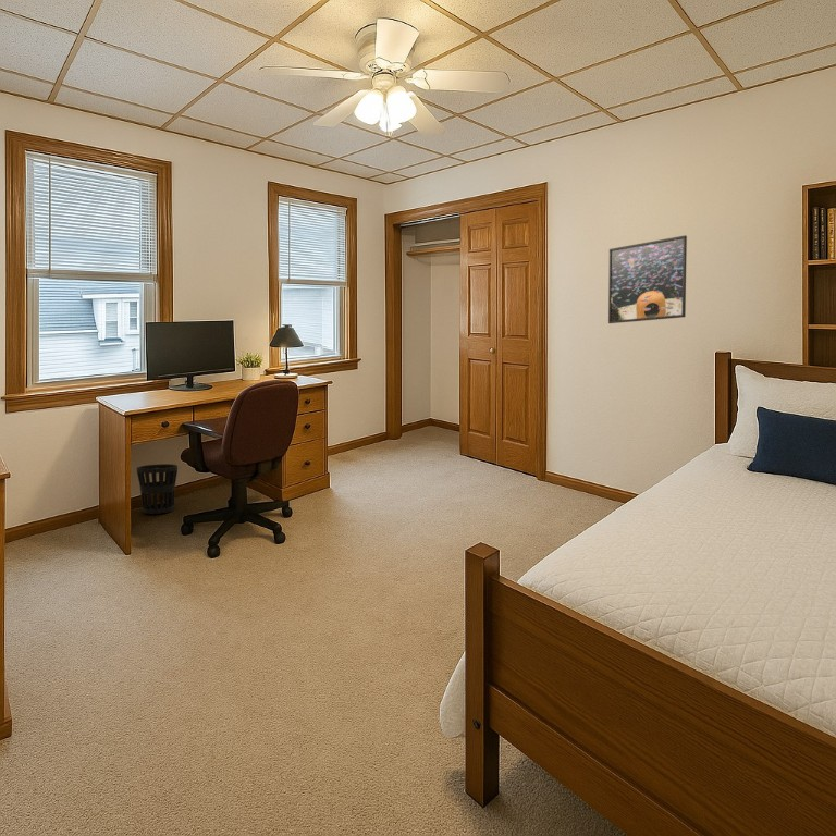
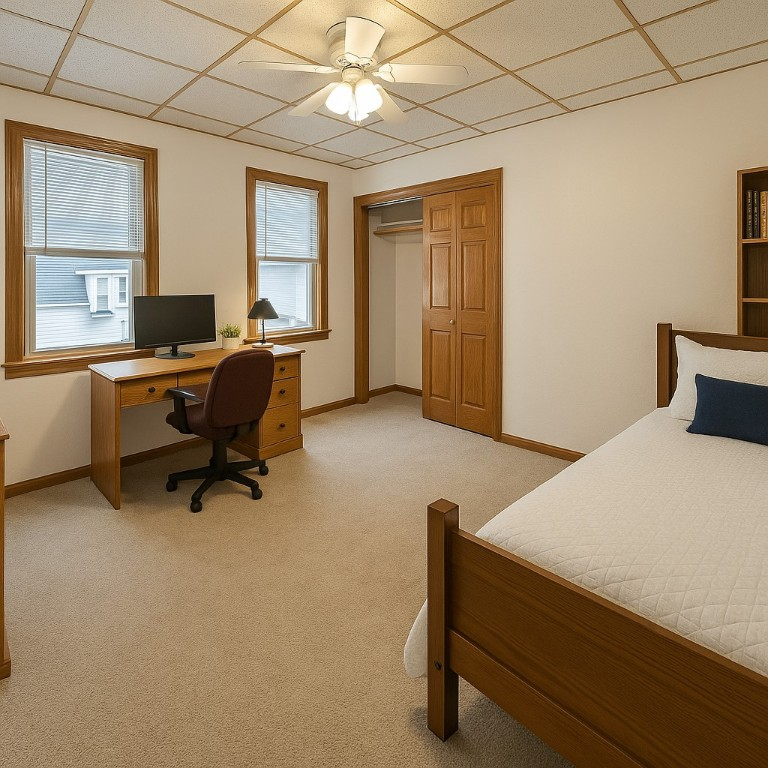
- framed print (646, 281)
- wastebasket (158, 488)
